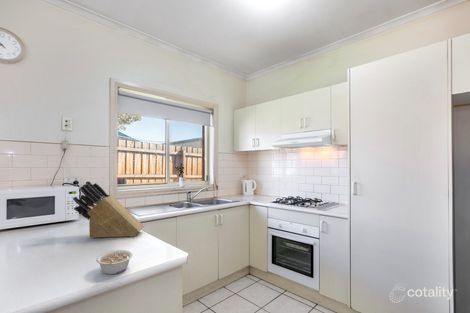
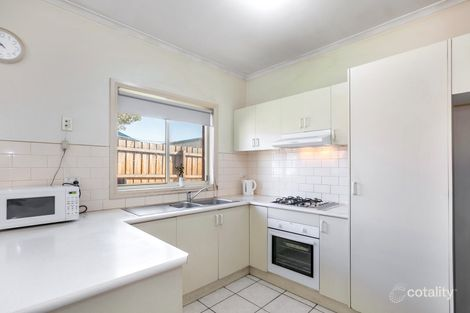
- legume (115, 261)
- knife block (109, 207)
